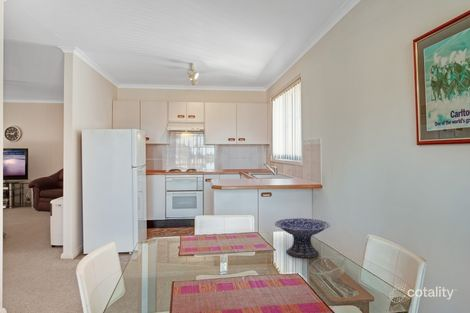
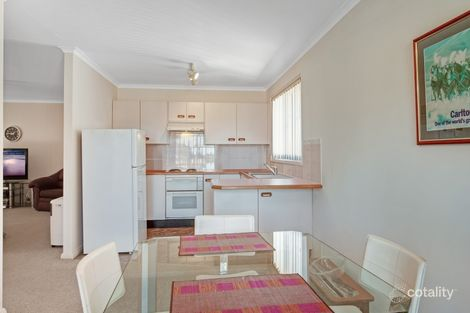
- decorative bowl (302, 237)
